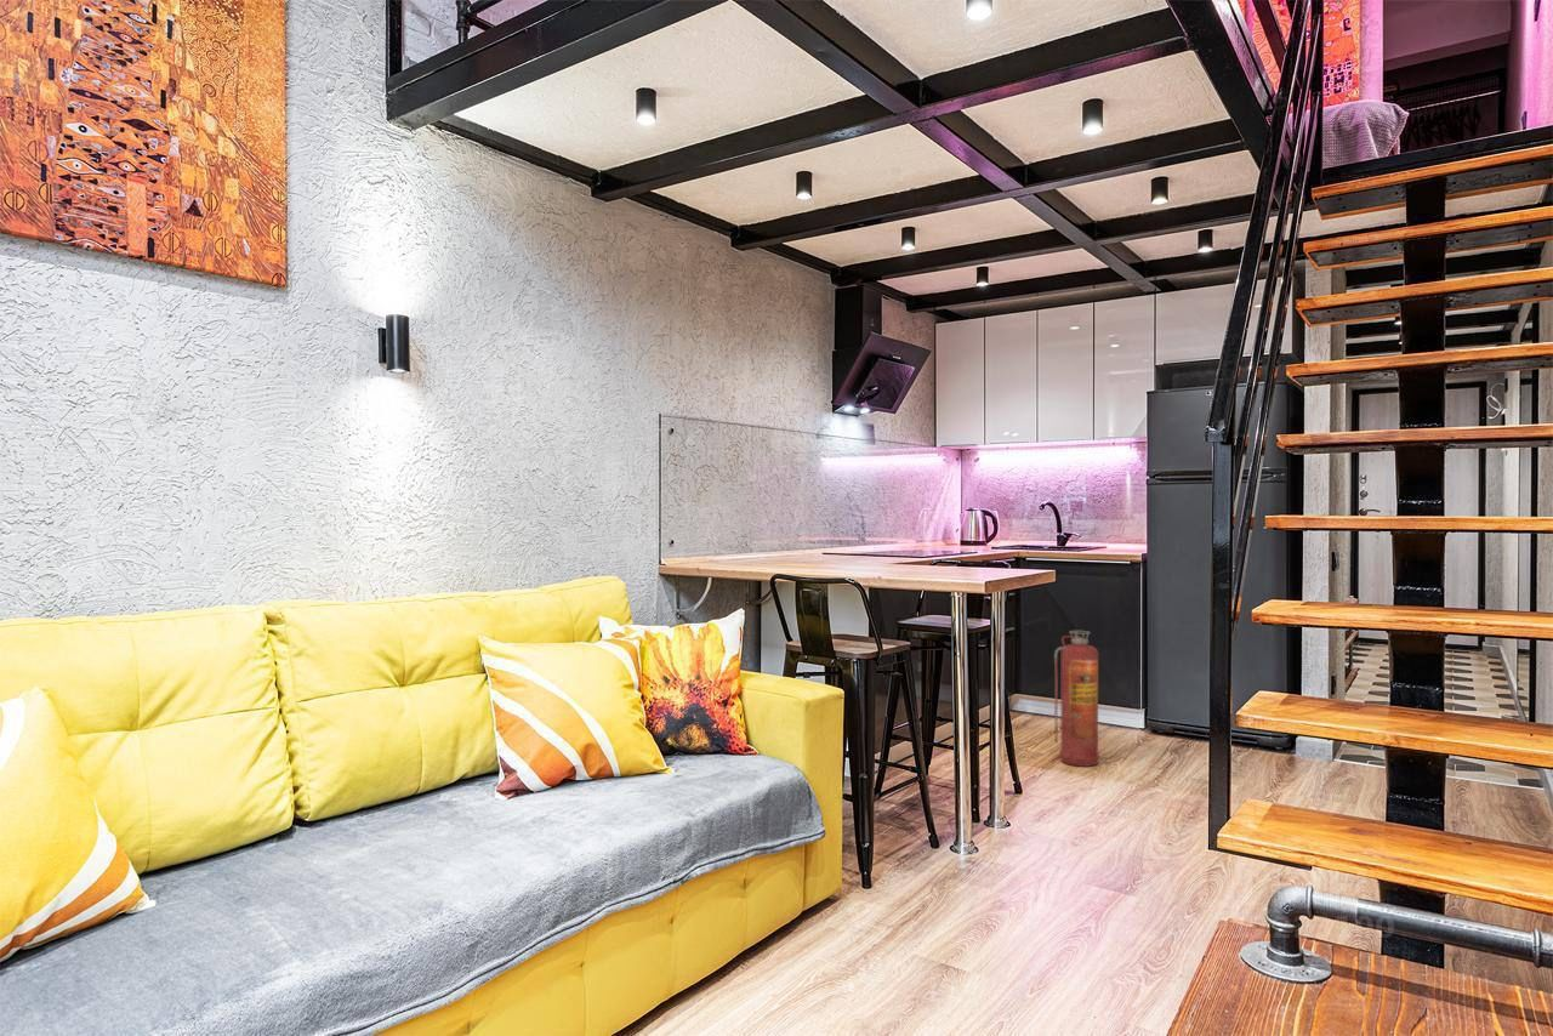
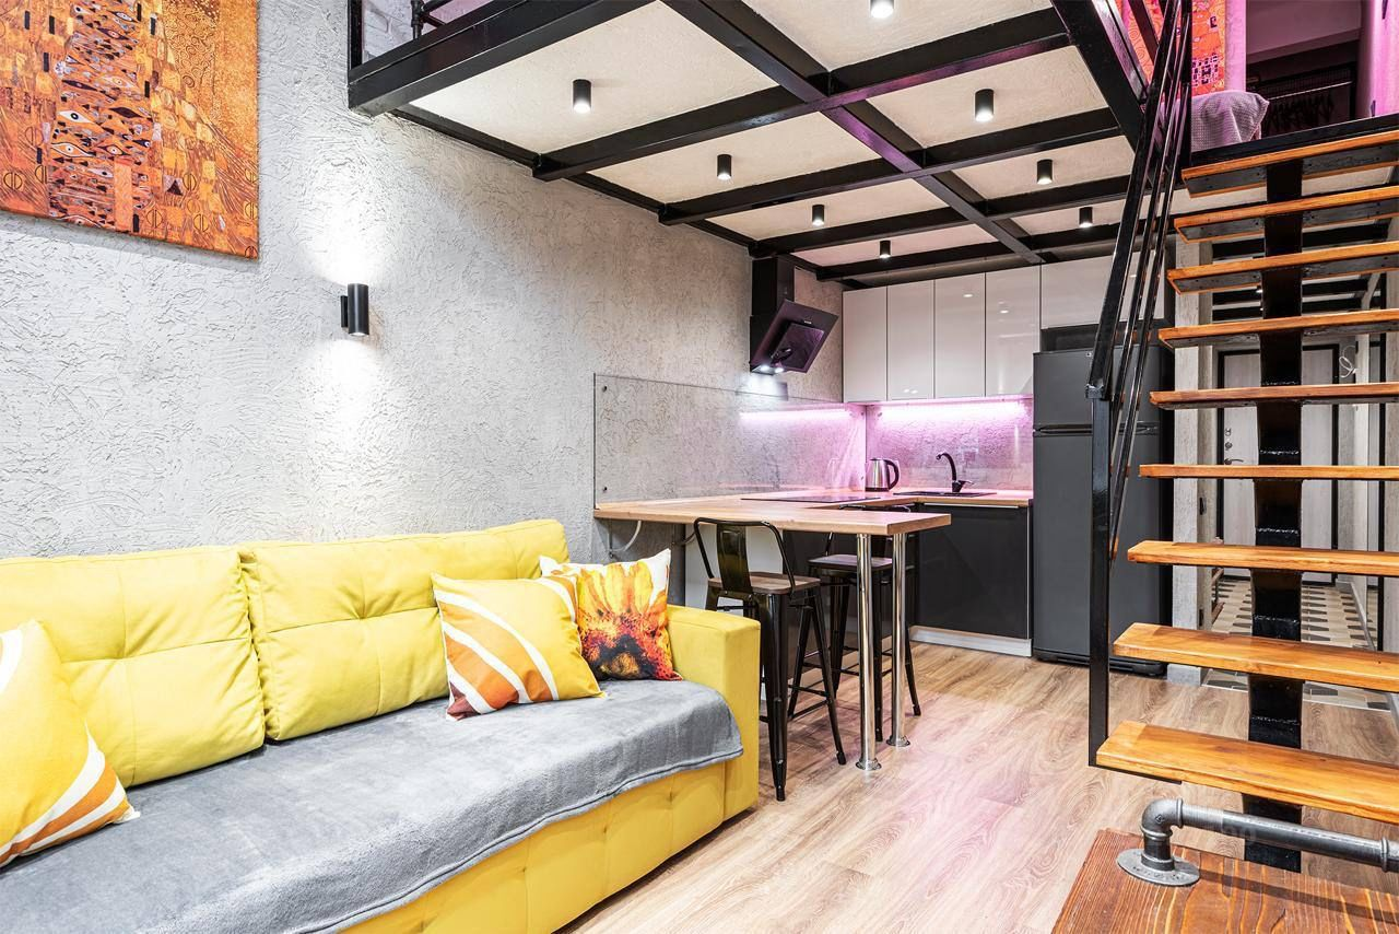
- fire extinguisher (1075, 695)
